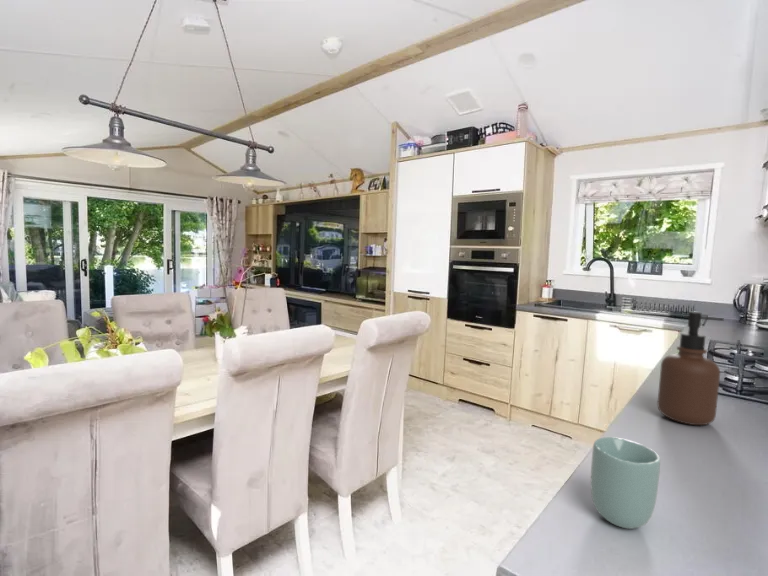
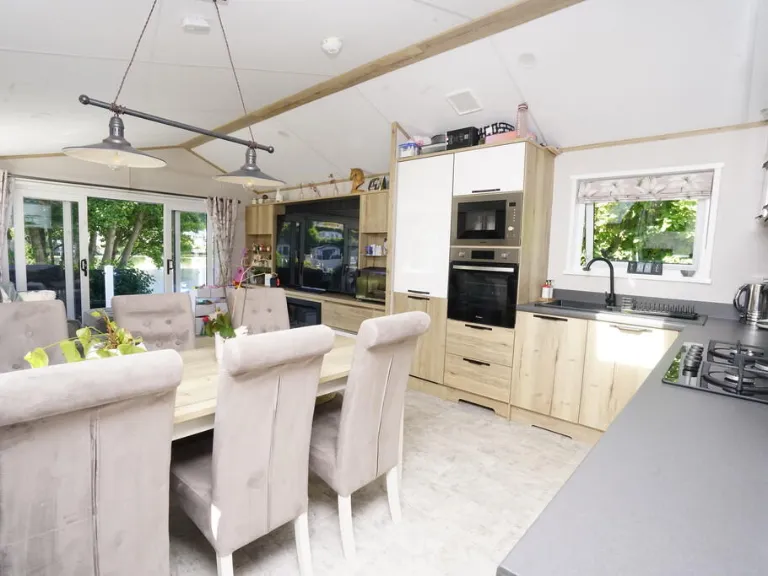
- soap dispenser (689, 365)
- cup (622, 484)
